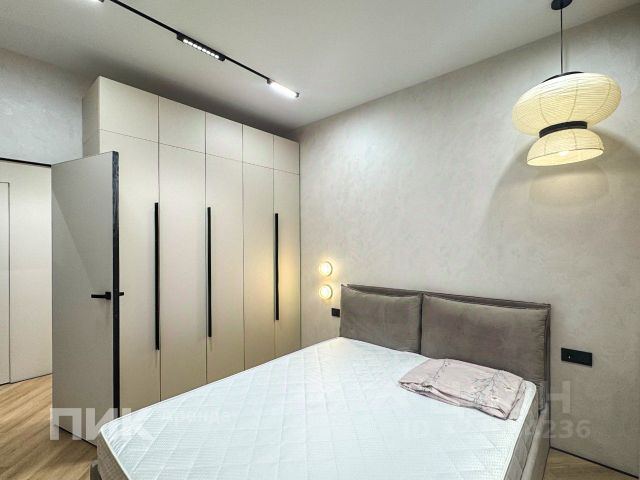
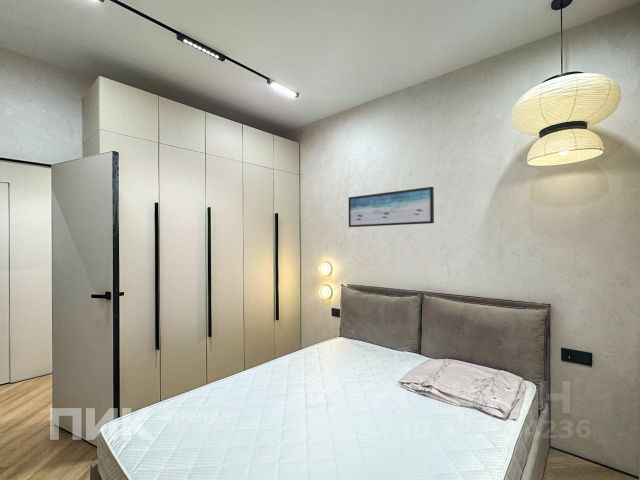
+ wall art (387, 209)
